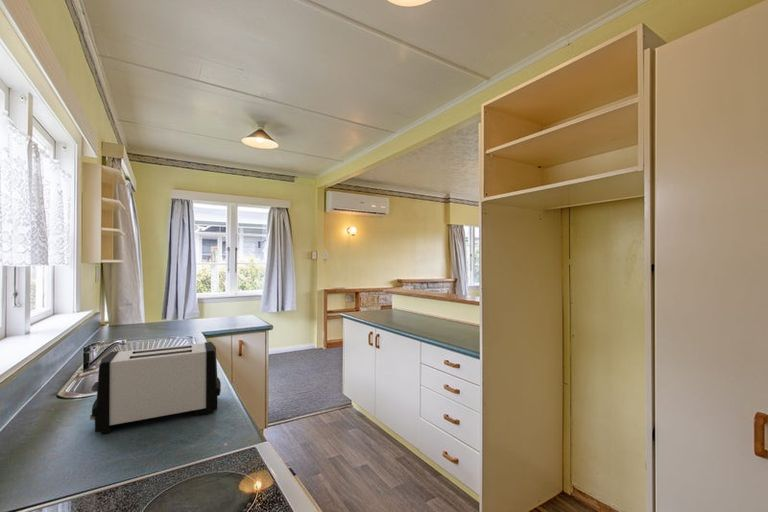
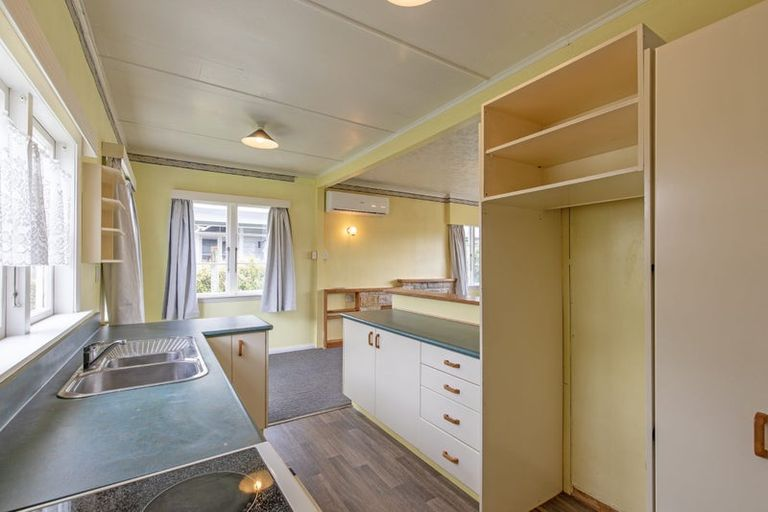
- toaster (160, 382)
